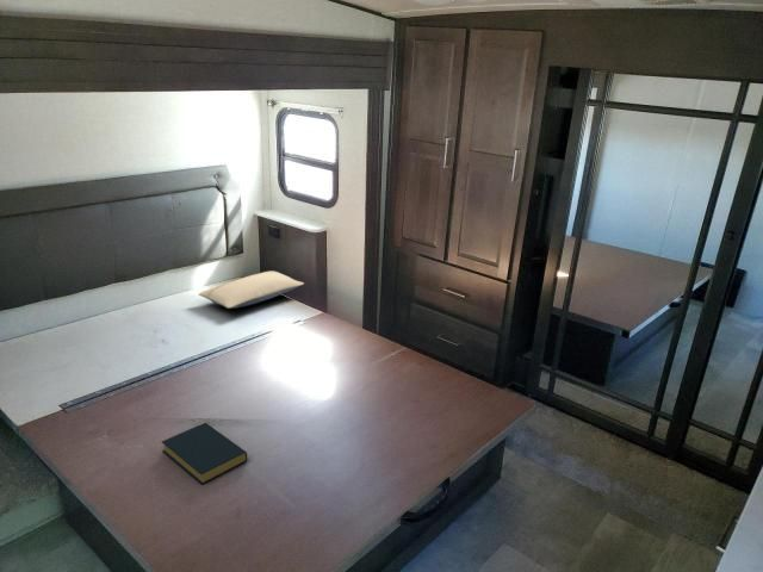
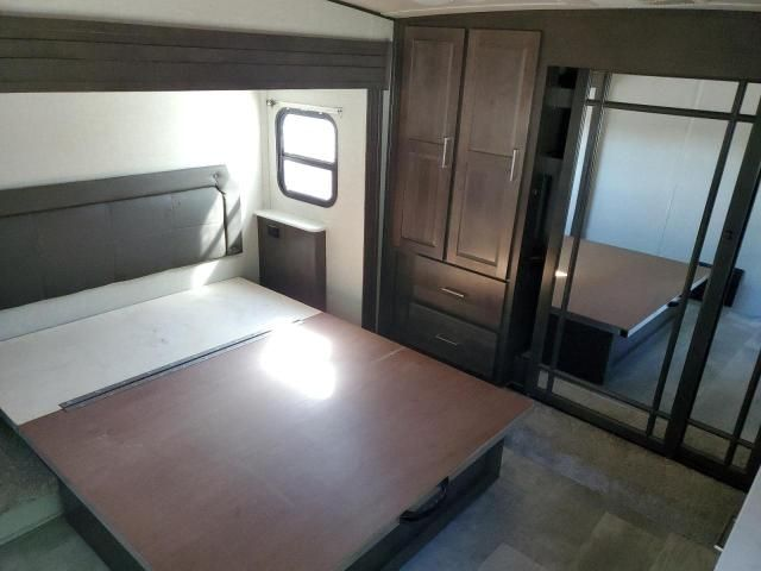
- pillow (253, 288)
- hardback book (204, 450)
